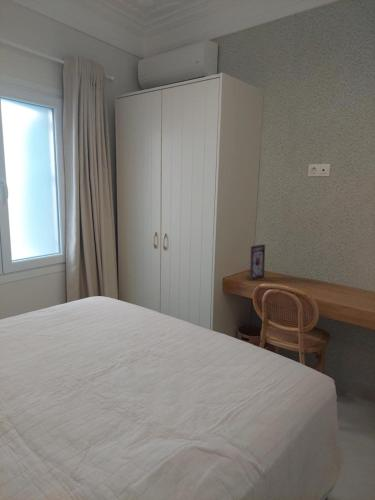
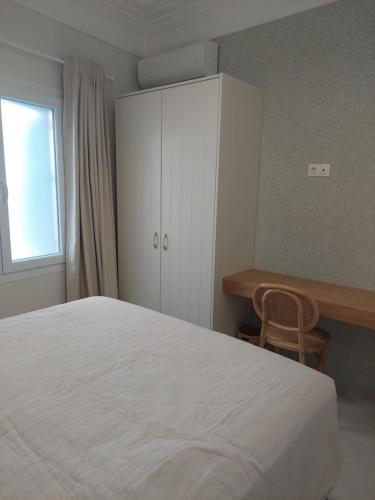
- picture frame (253, 261)
